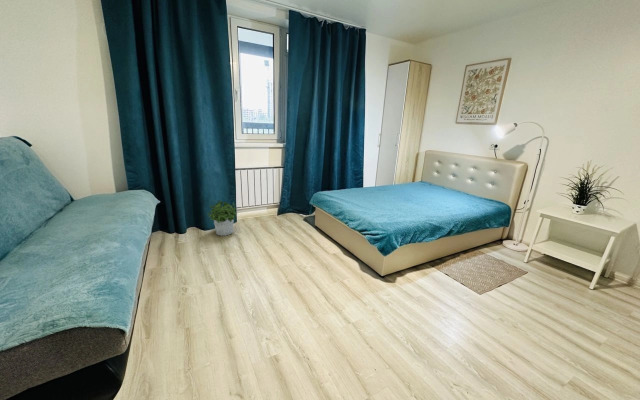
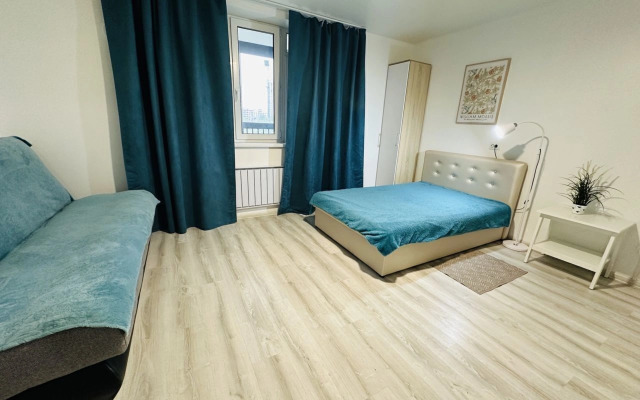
- potted plant (222, 217)
